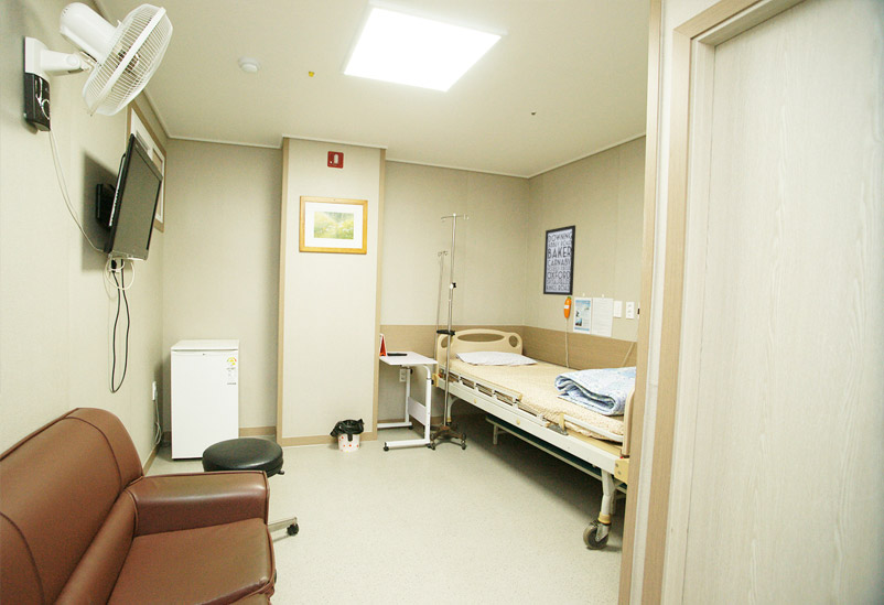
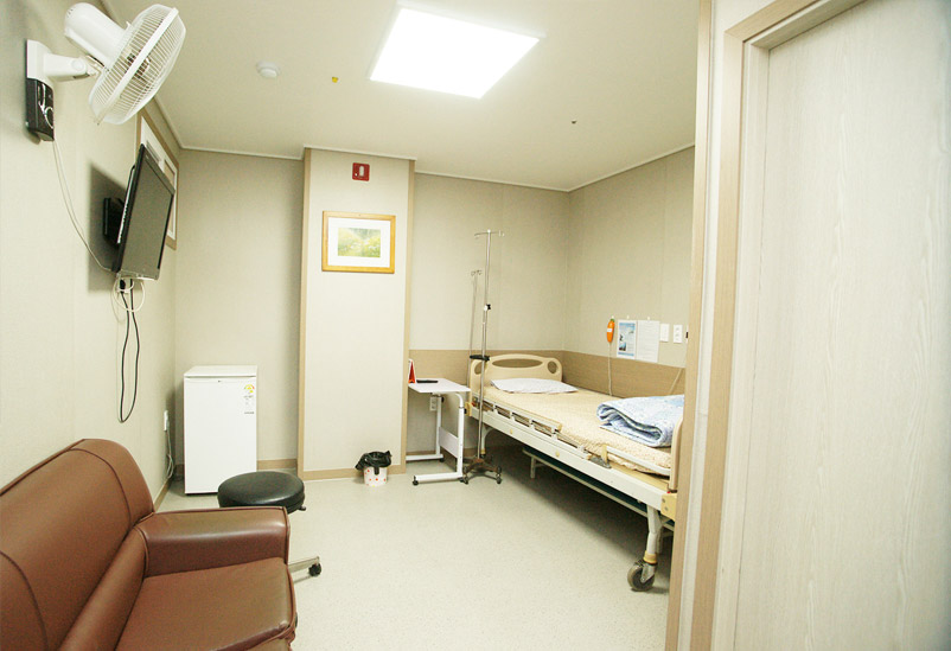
- wall art (558, 261)
